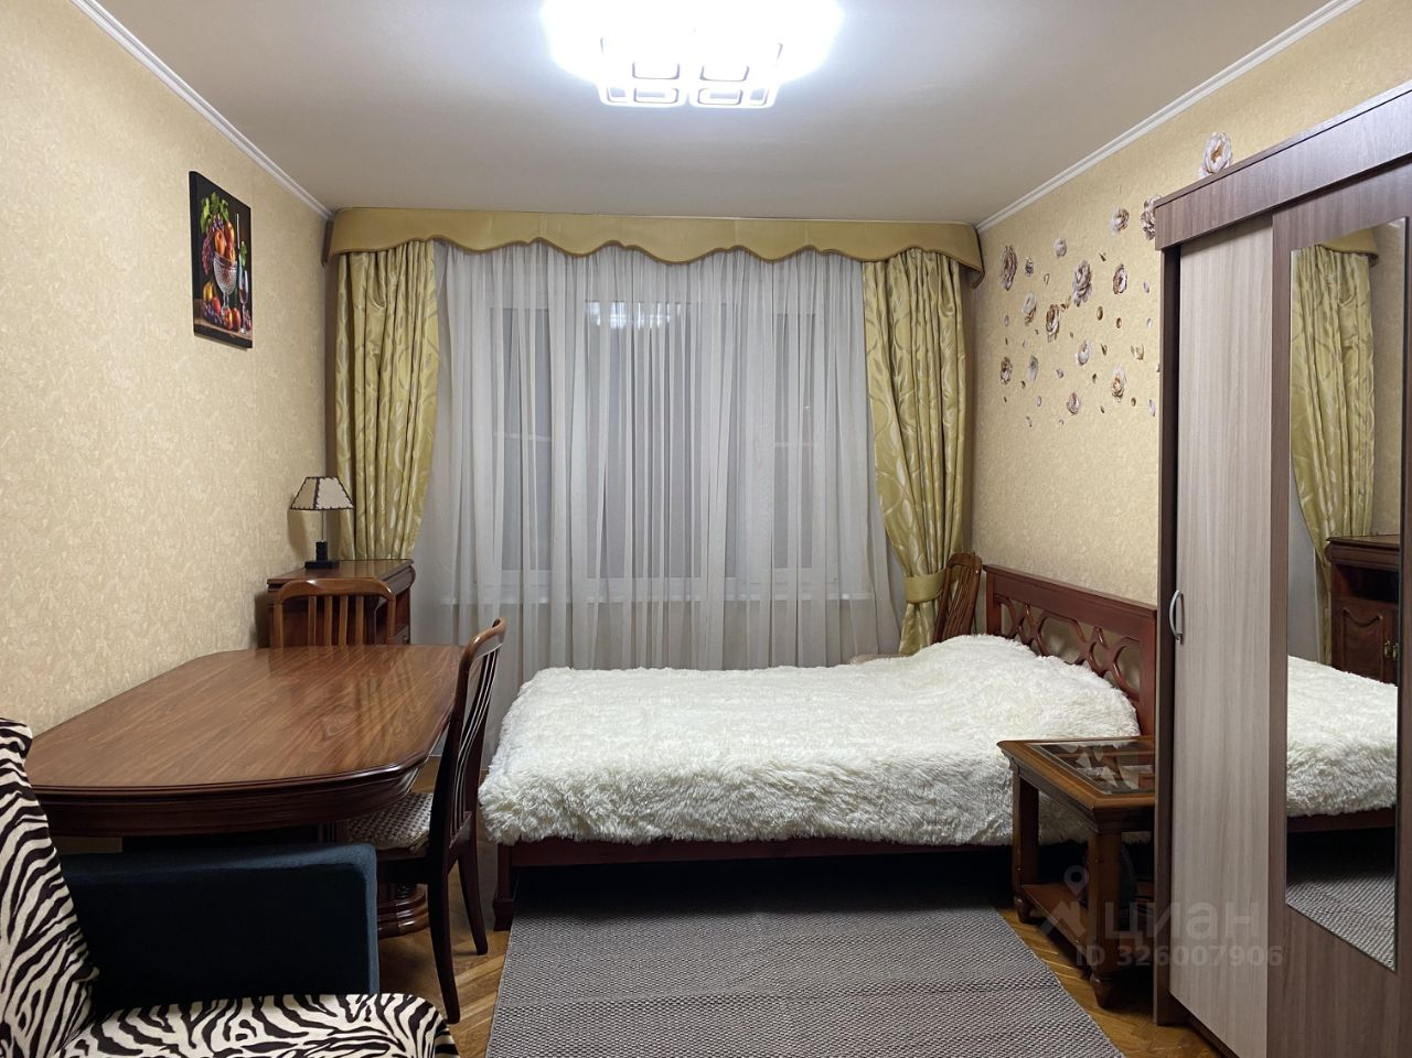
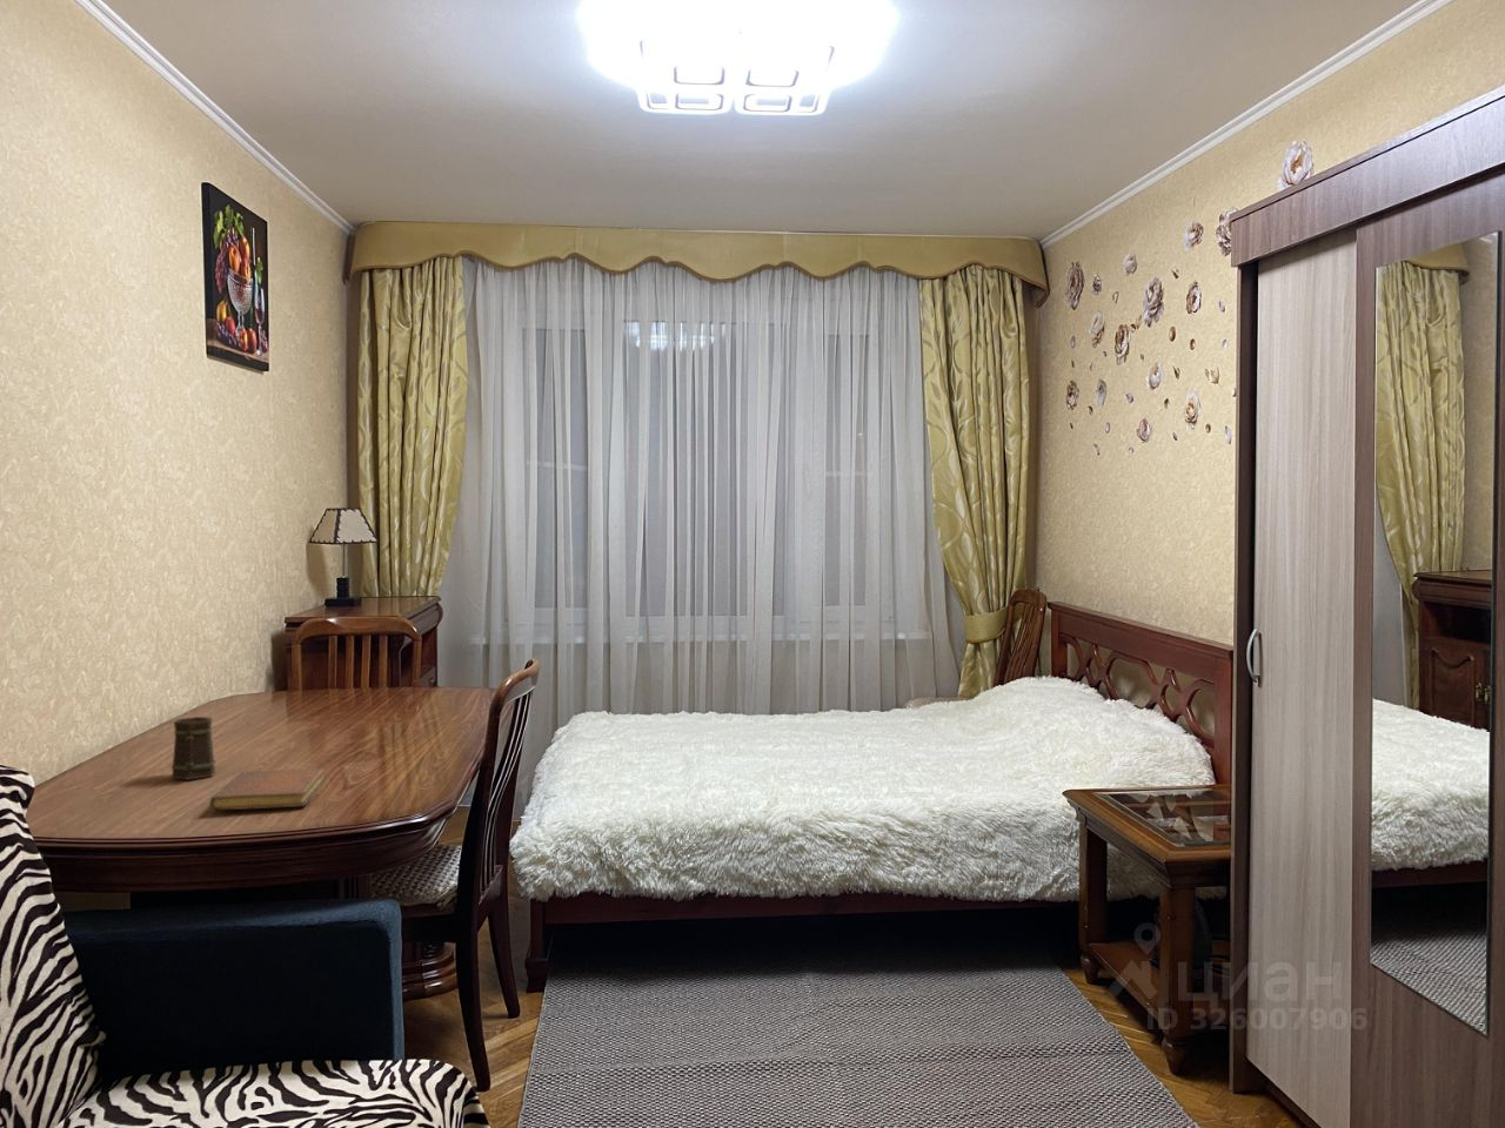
+ mug (193, 748)
+ notebook (270, 787)
